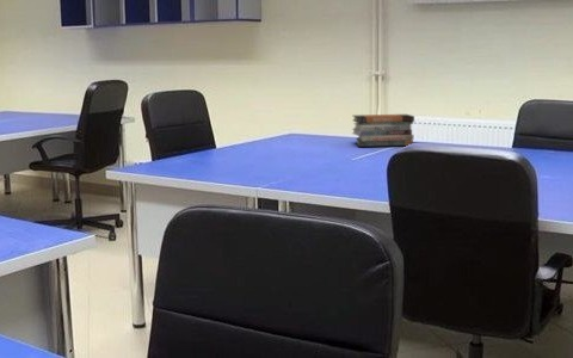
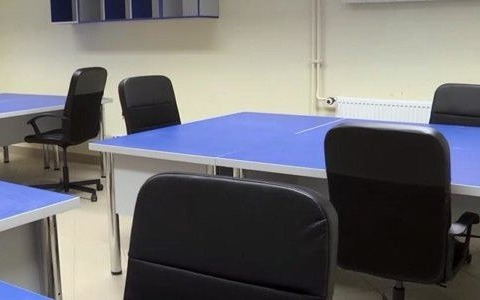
- book stack (382, 130)
